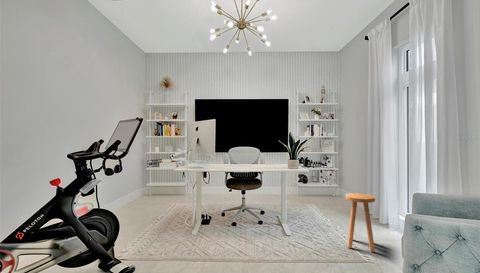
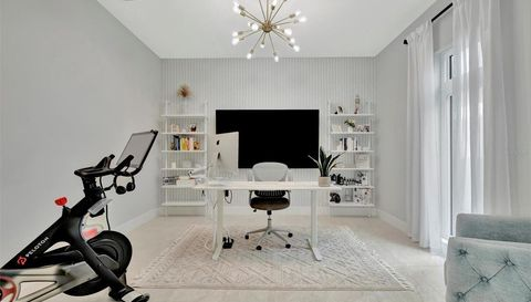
- stool (365, 219)
